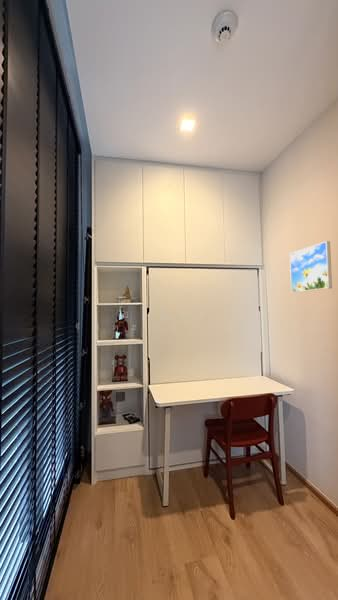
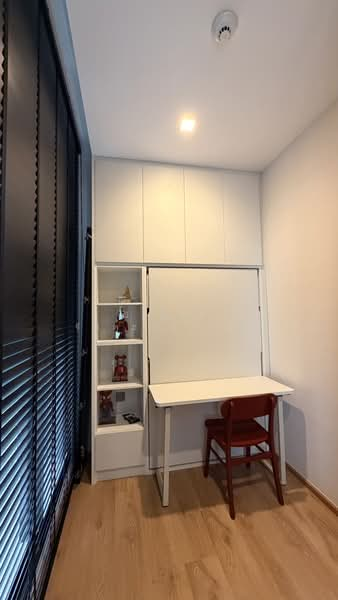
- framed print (309, 269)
